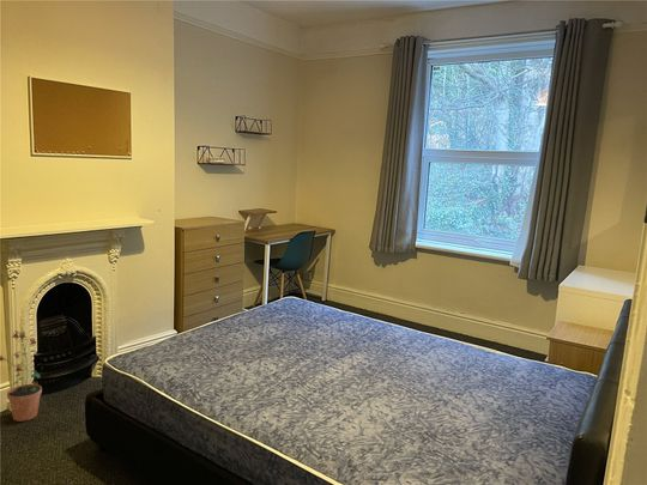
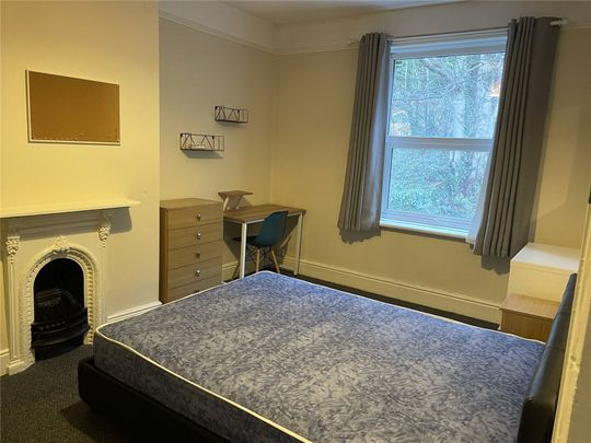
- potted plant (19, 376)
